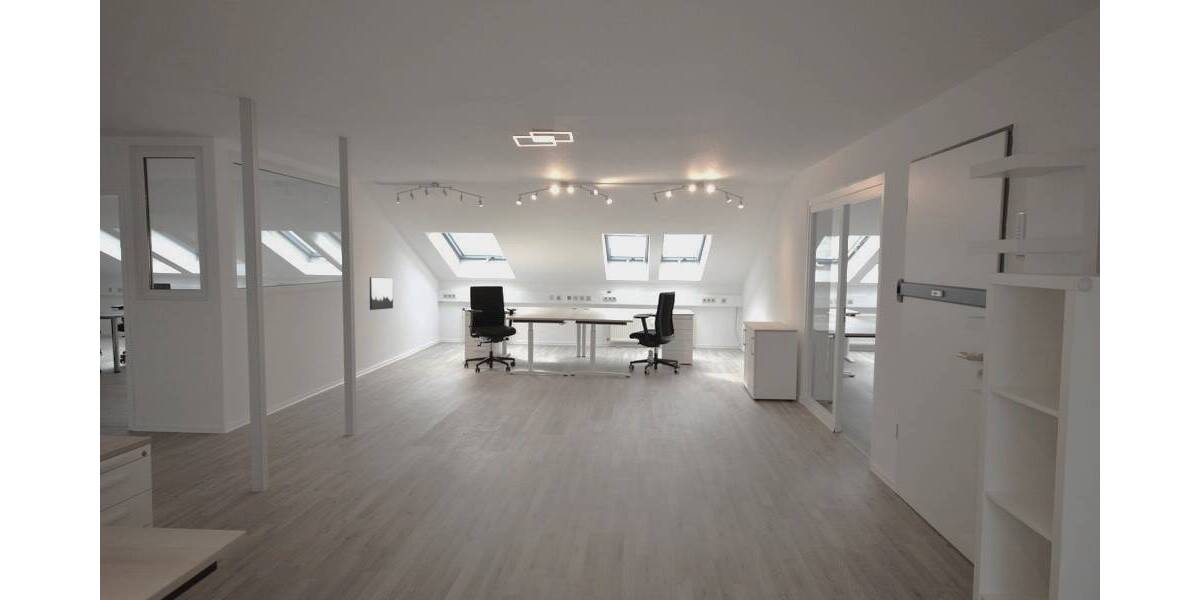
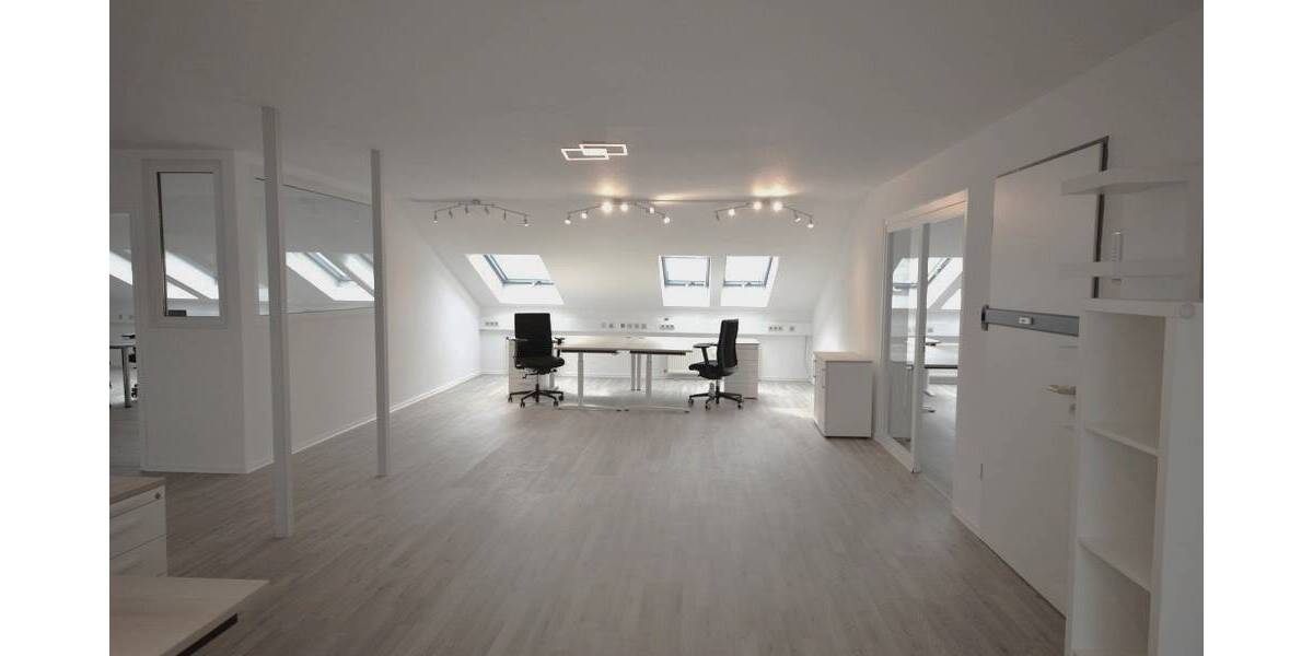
- wall art (381, 293)
